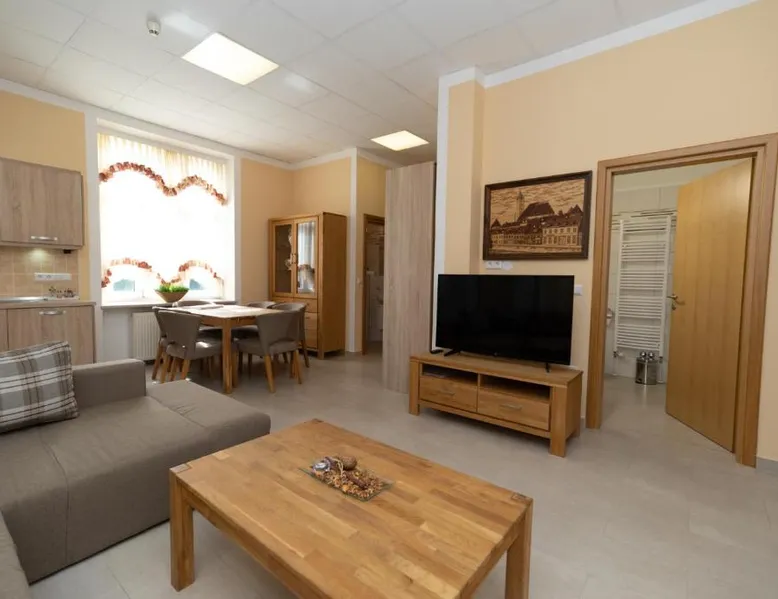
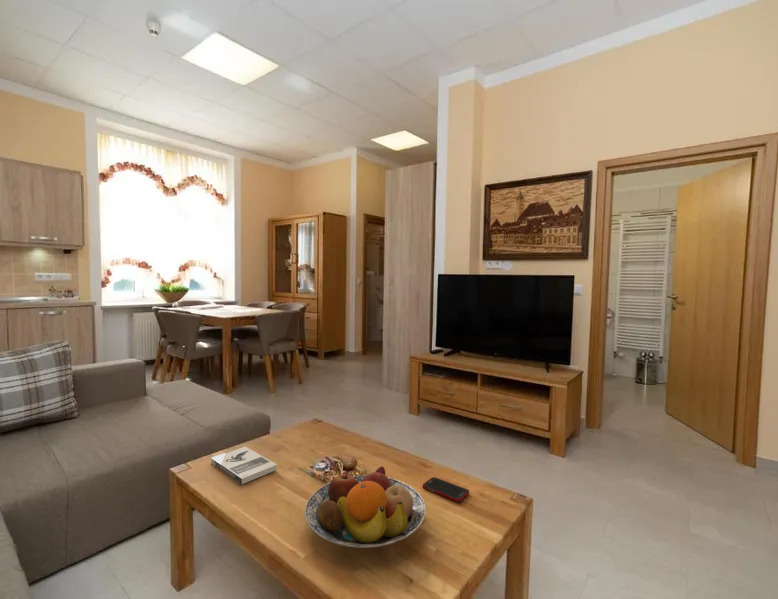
+ book (243, 463)
+ fruit bowl (365, 500)
+ cell phone (445, 489)
